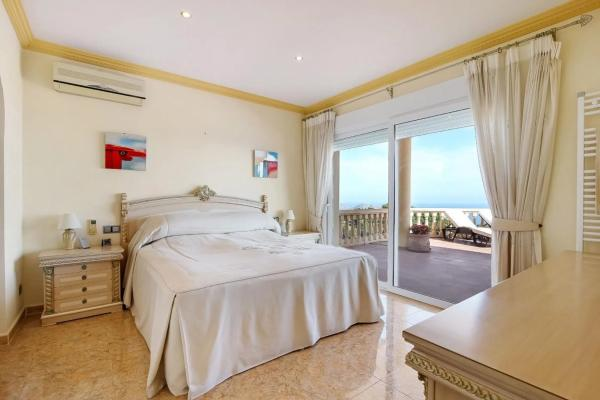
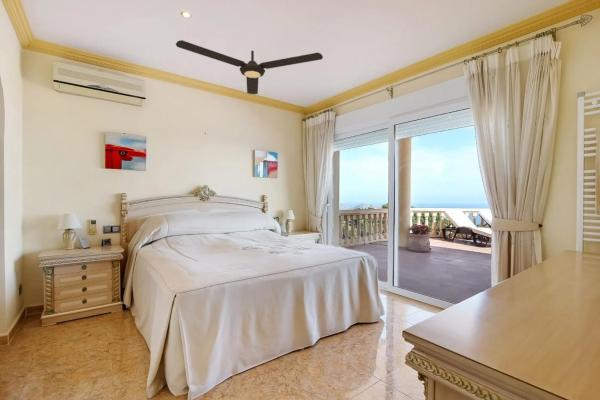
+ ceiling fan (252, 70)
